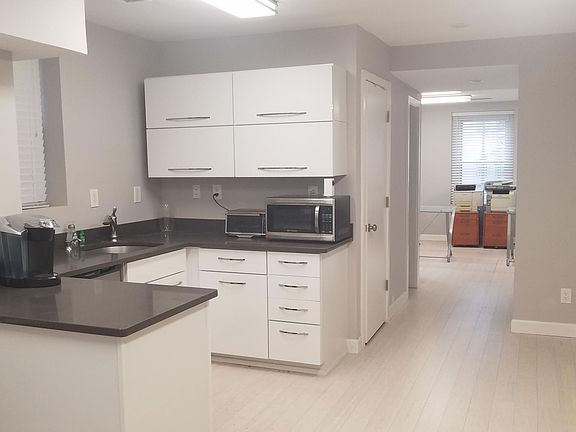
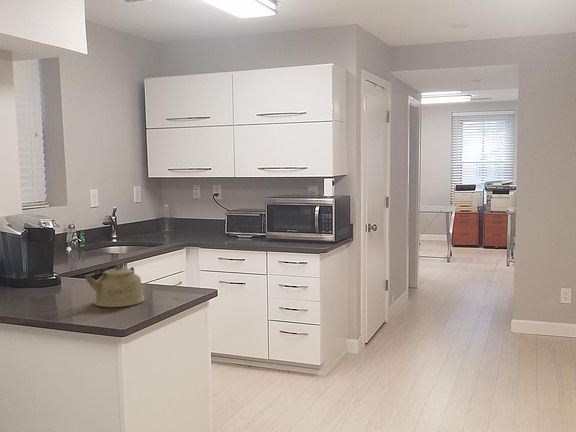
+ kettle (113, 283)
